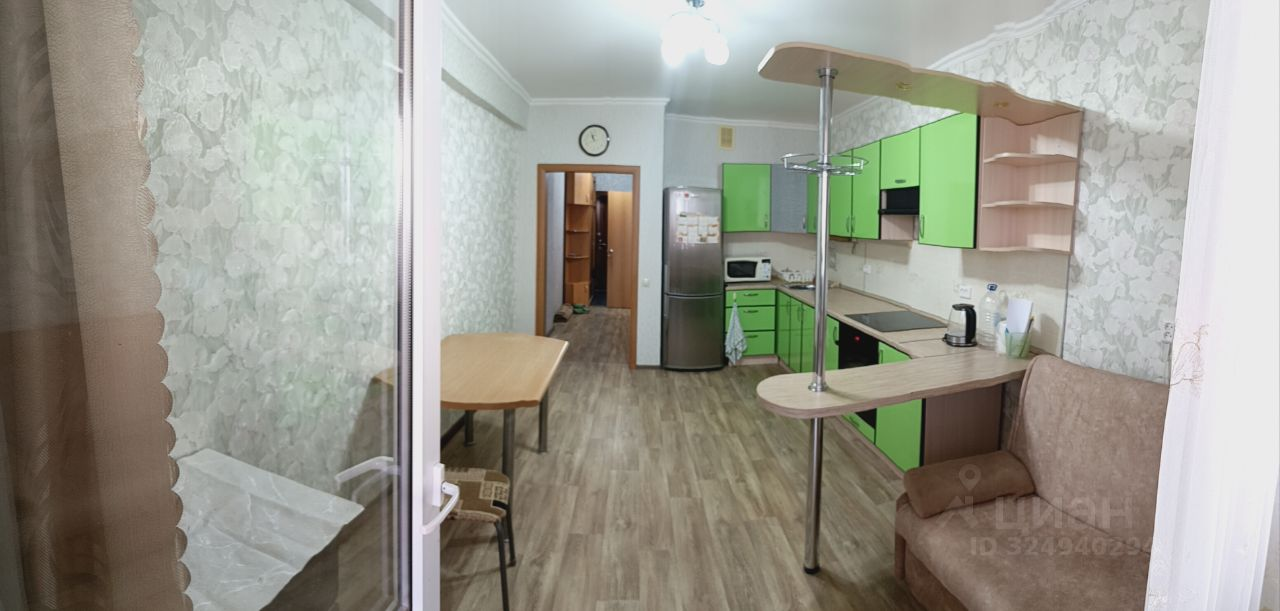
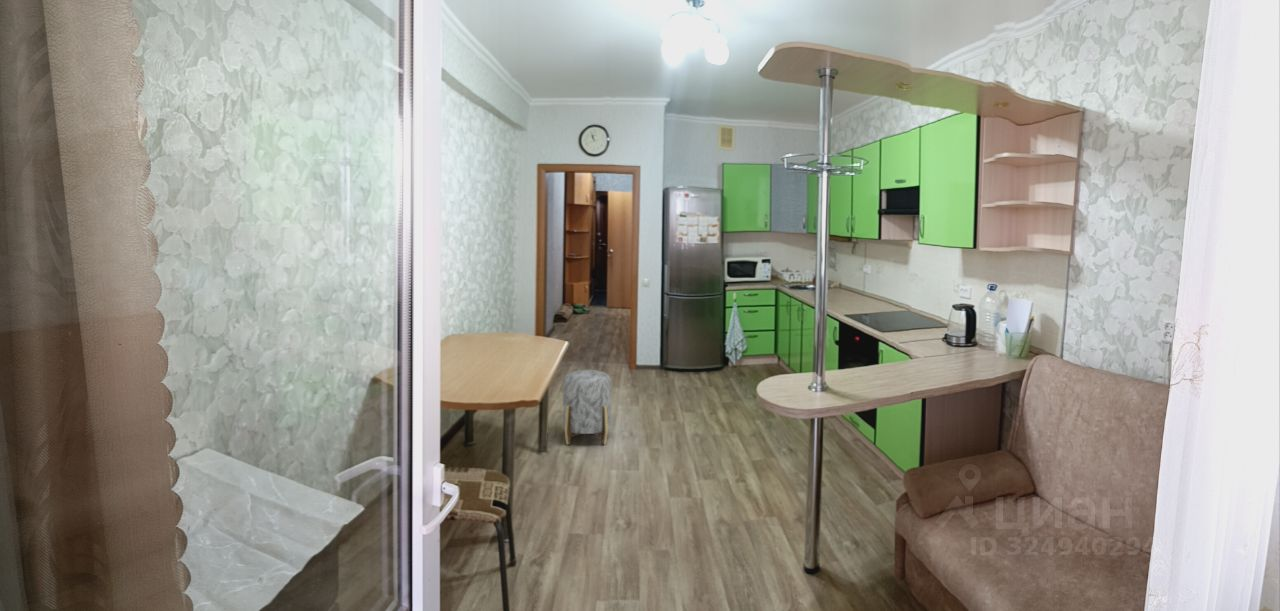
+ stool (586, 404)
